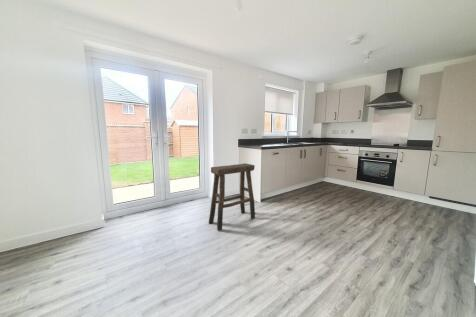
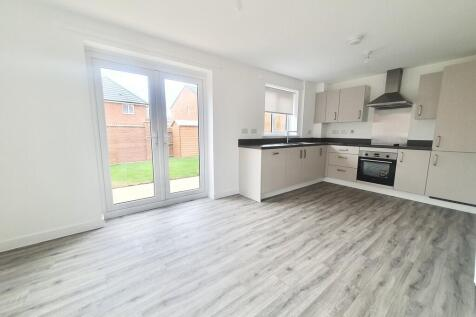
- stool (234, 196)
